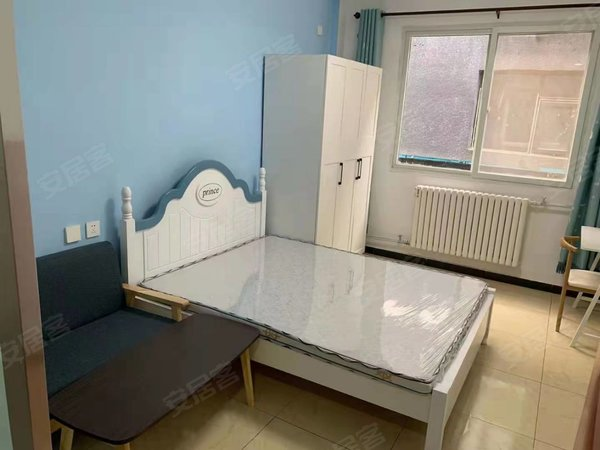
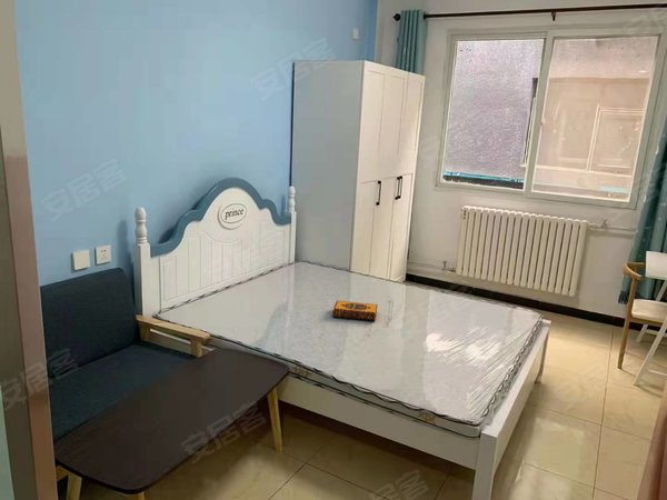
+ hardback book (355, 310)
